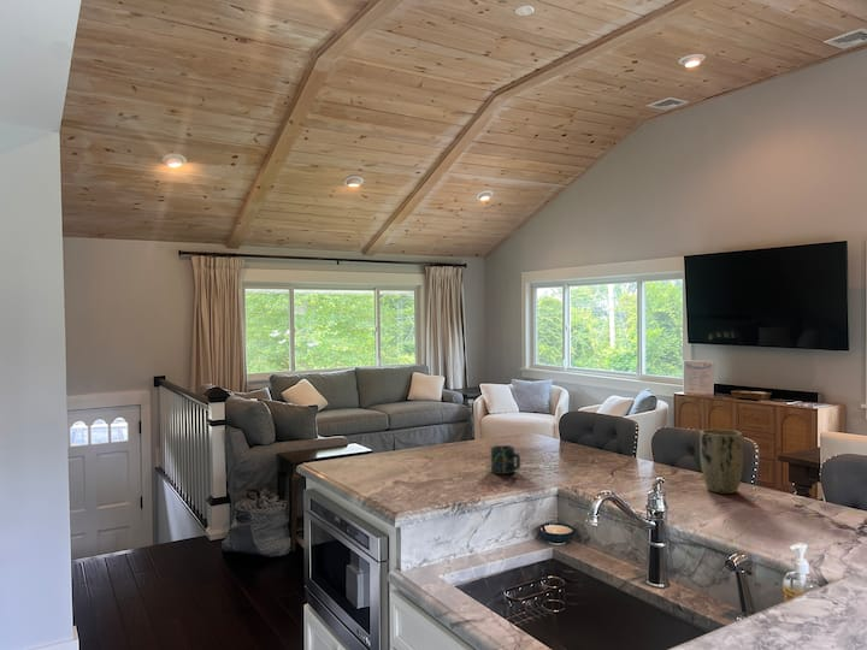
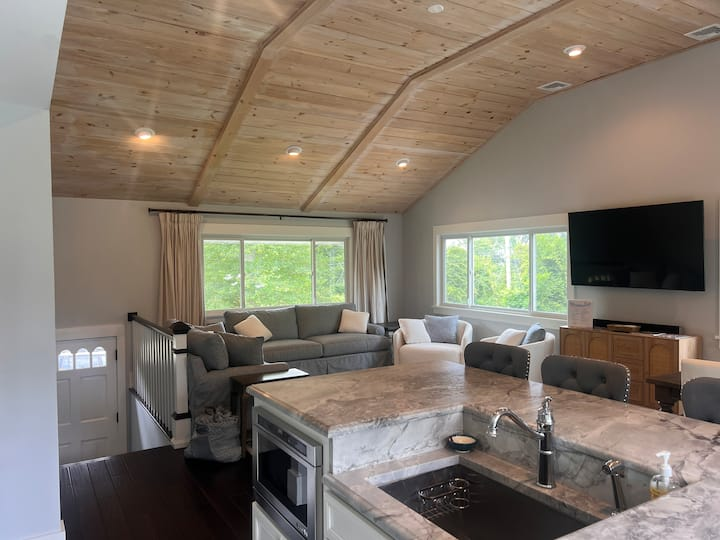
- cup (506, 460)
- plant pot (720, 461)
